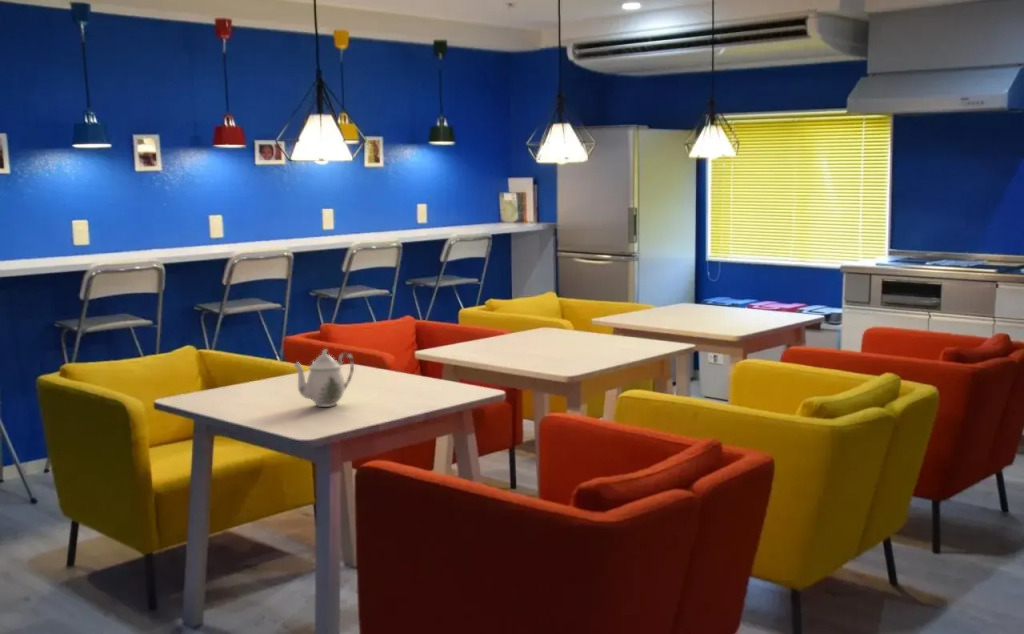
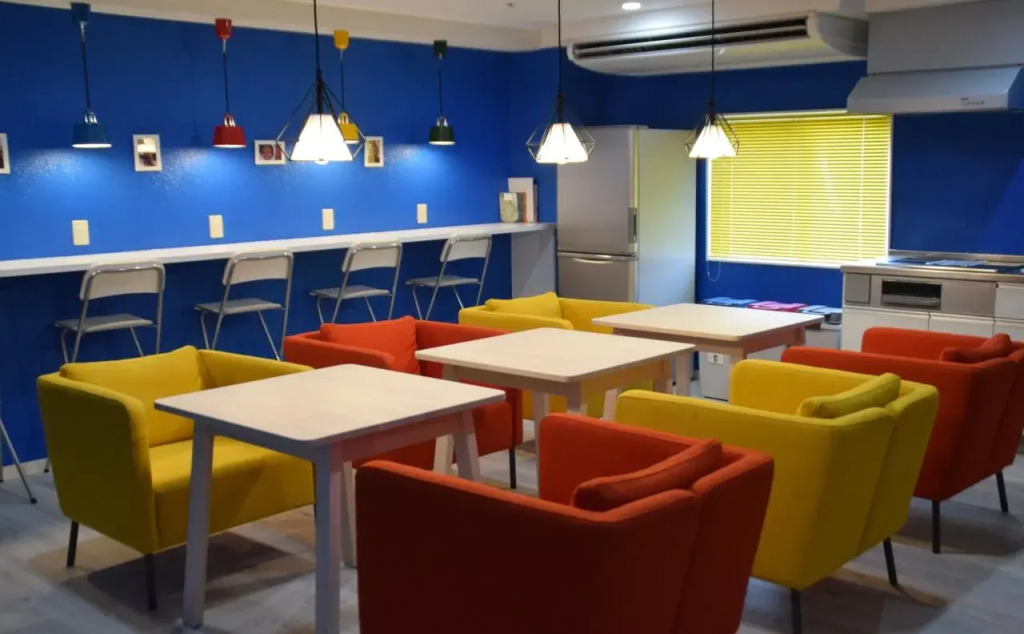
- teapot (324, 377)
